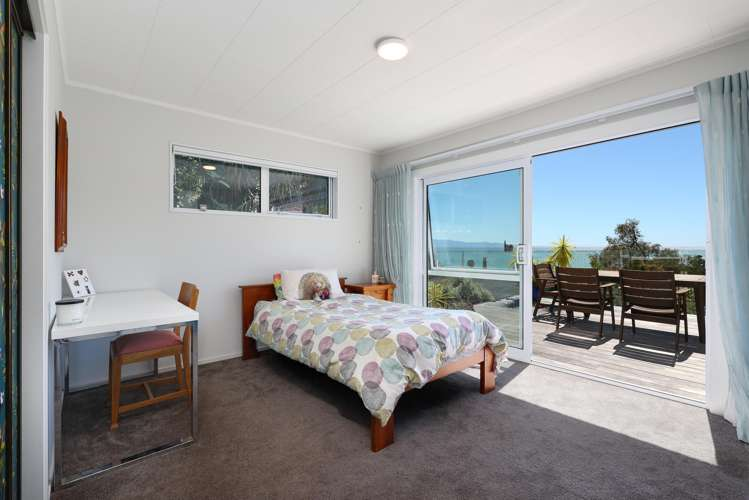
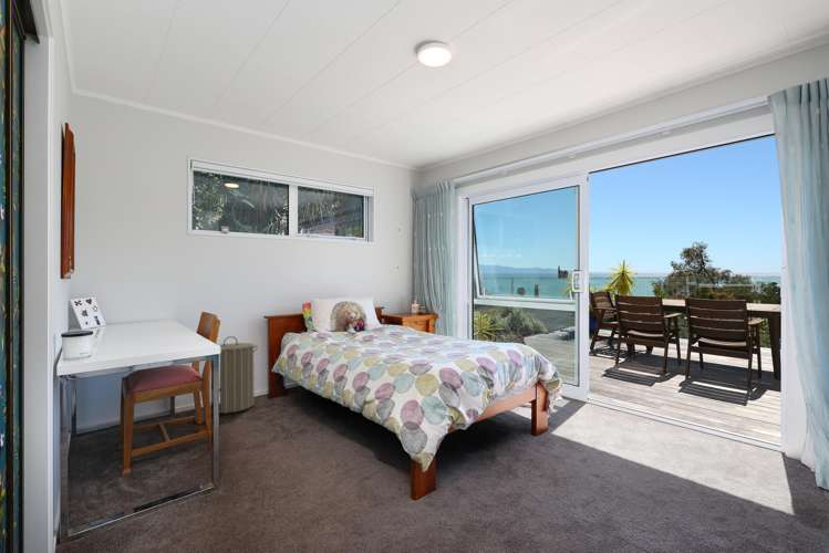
+ laundry hamper (231, 371)
